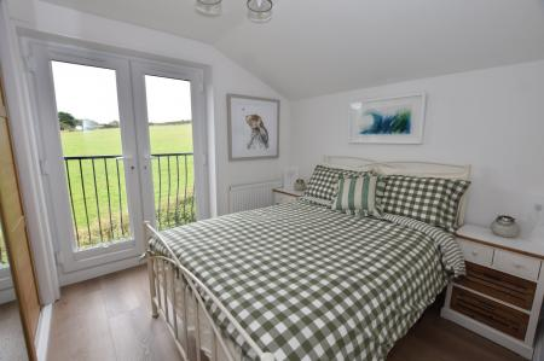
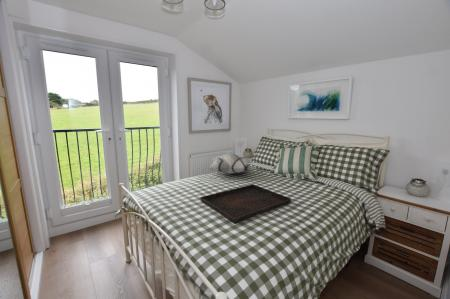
+ serving tray (245, 200)
+ decorative pillow (230, 163)
